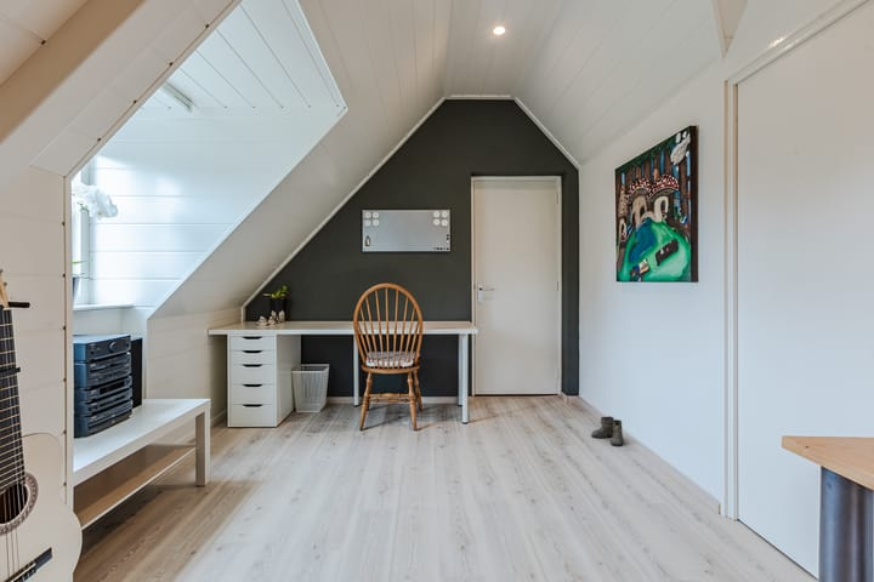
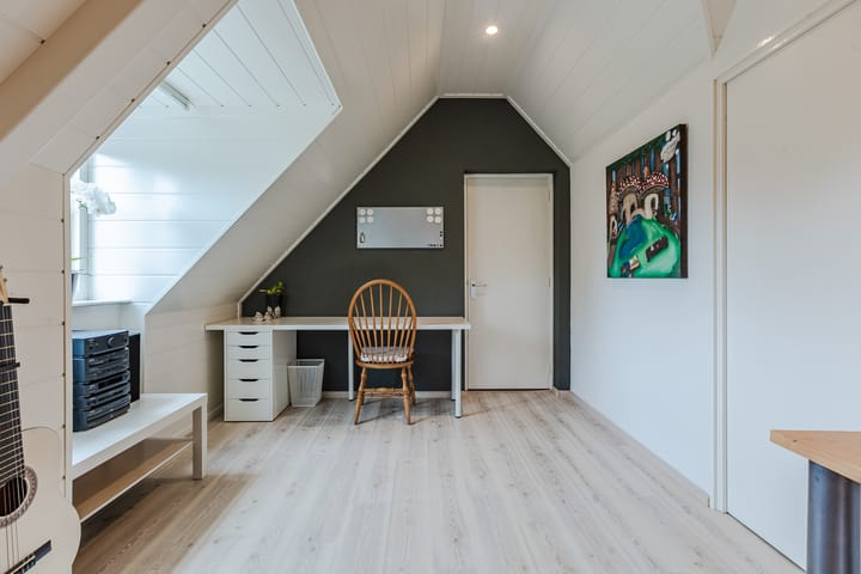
- boots (608, 428)
